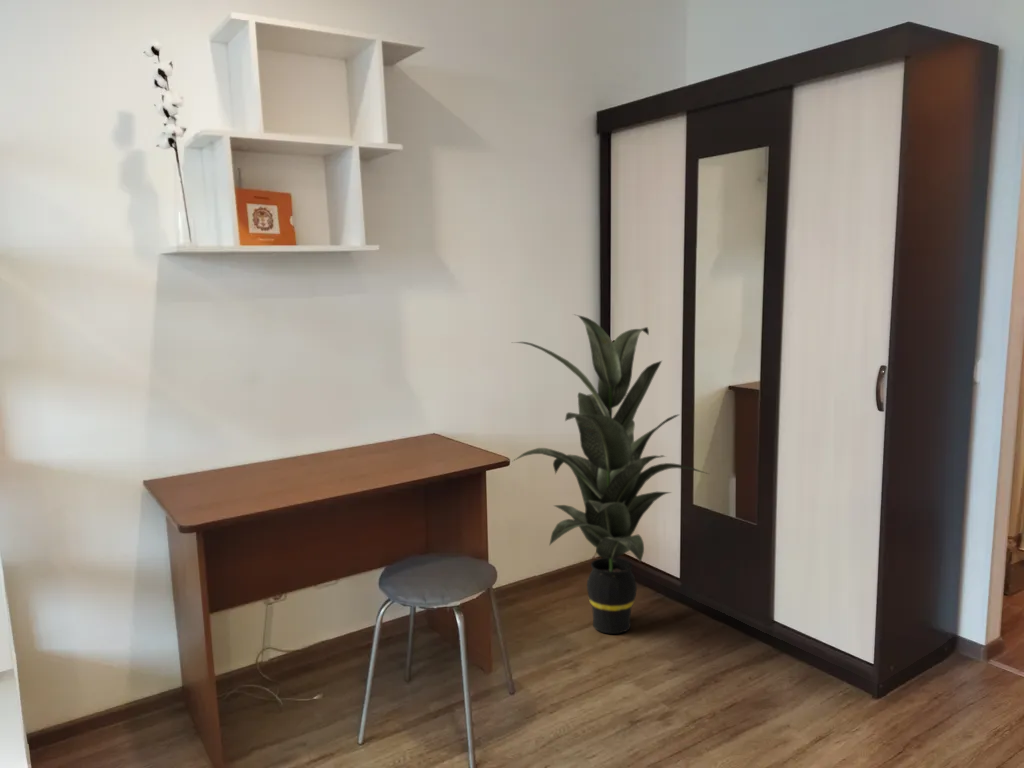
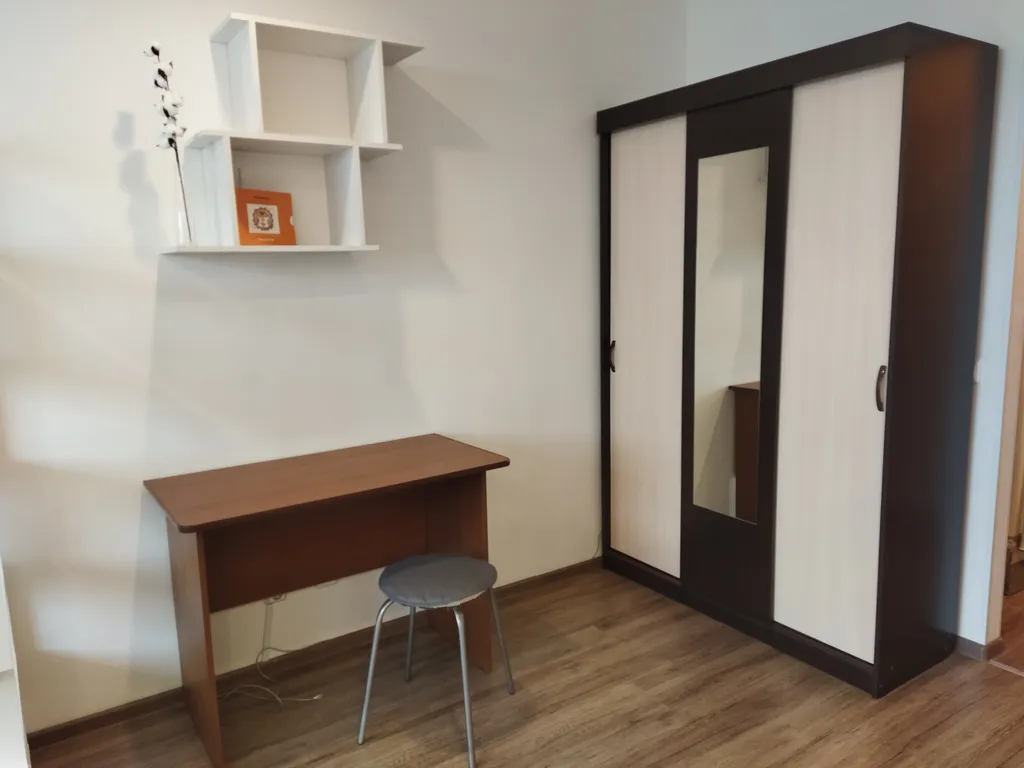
- indoor plant (597, 473)
